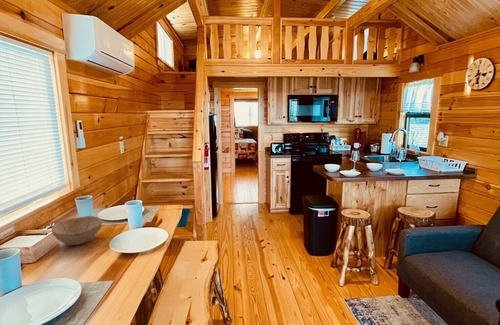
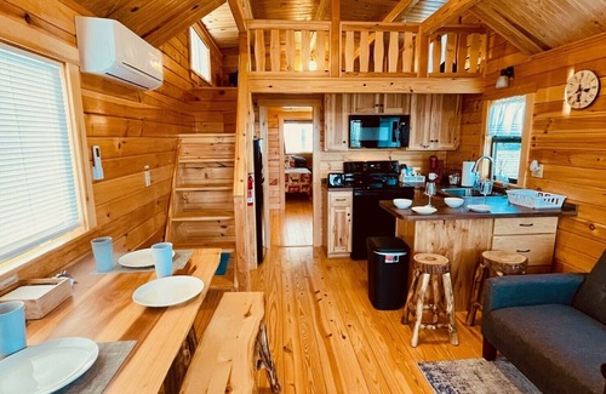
- bowl (78, 232)
